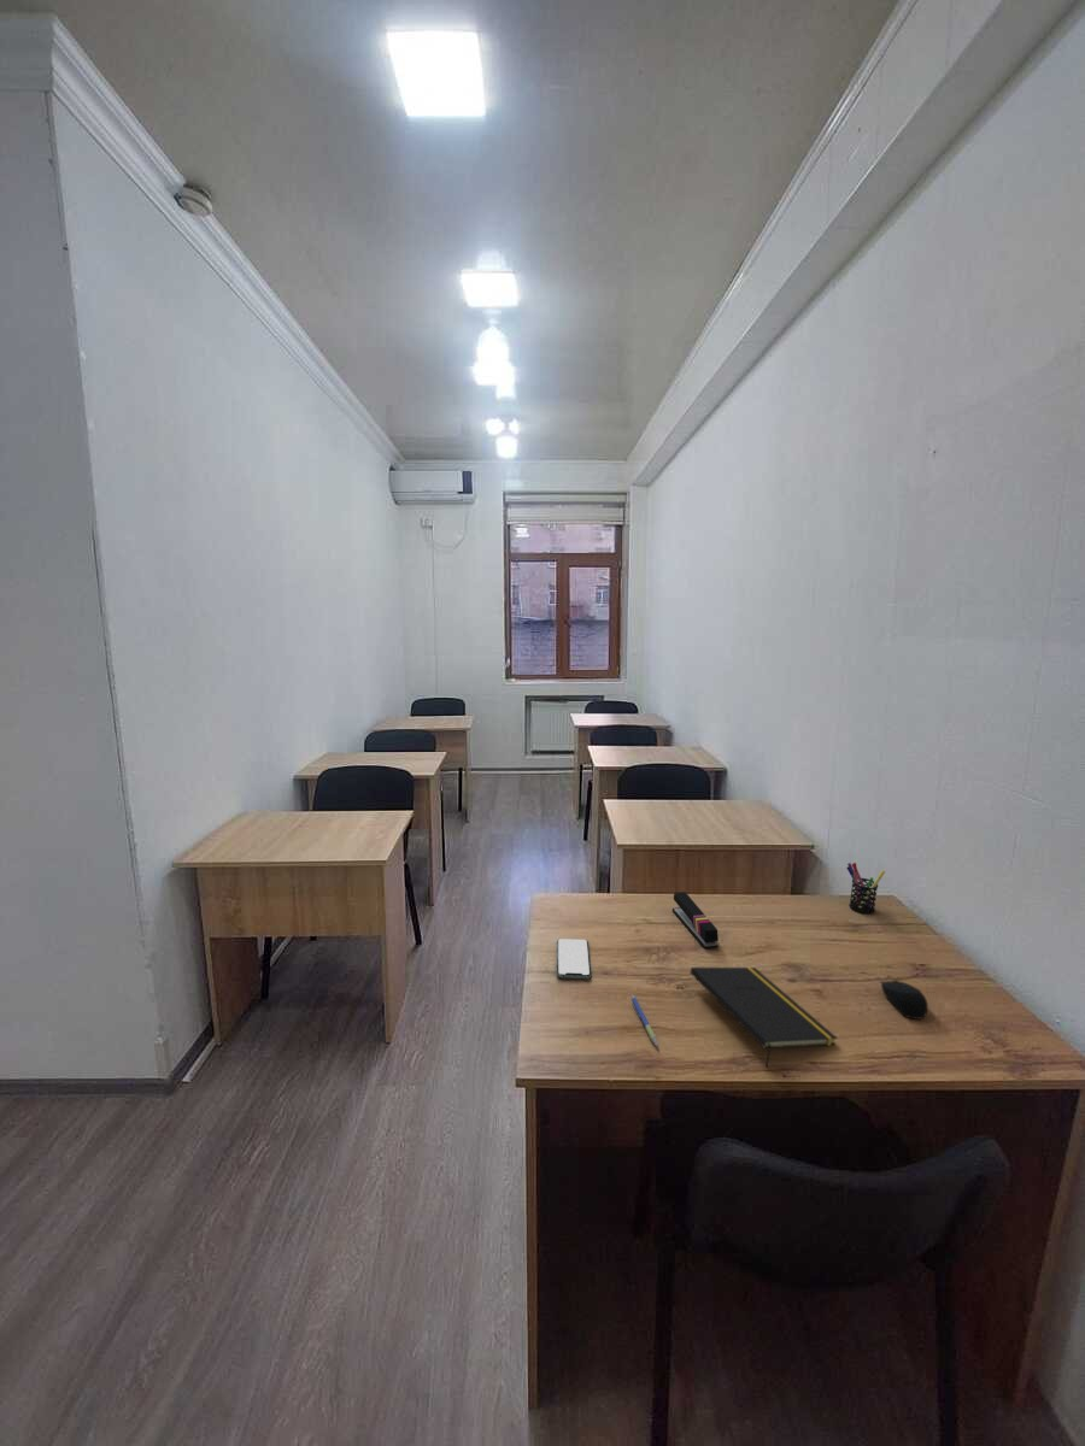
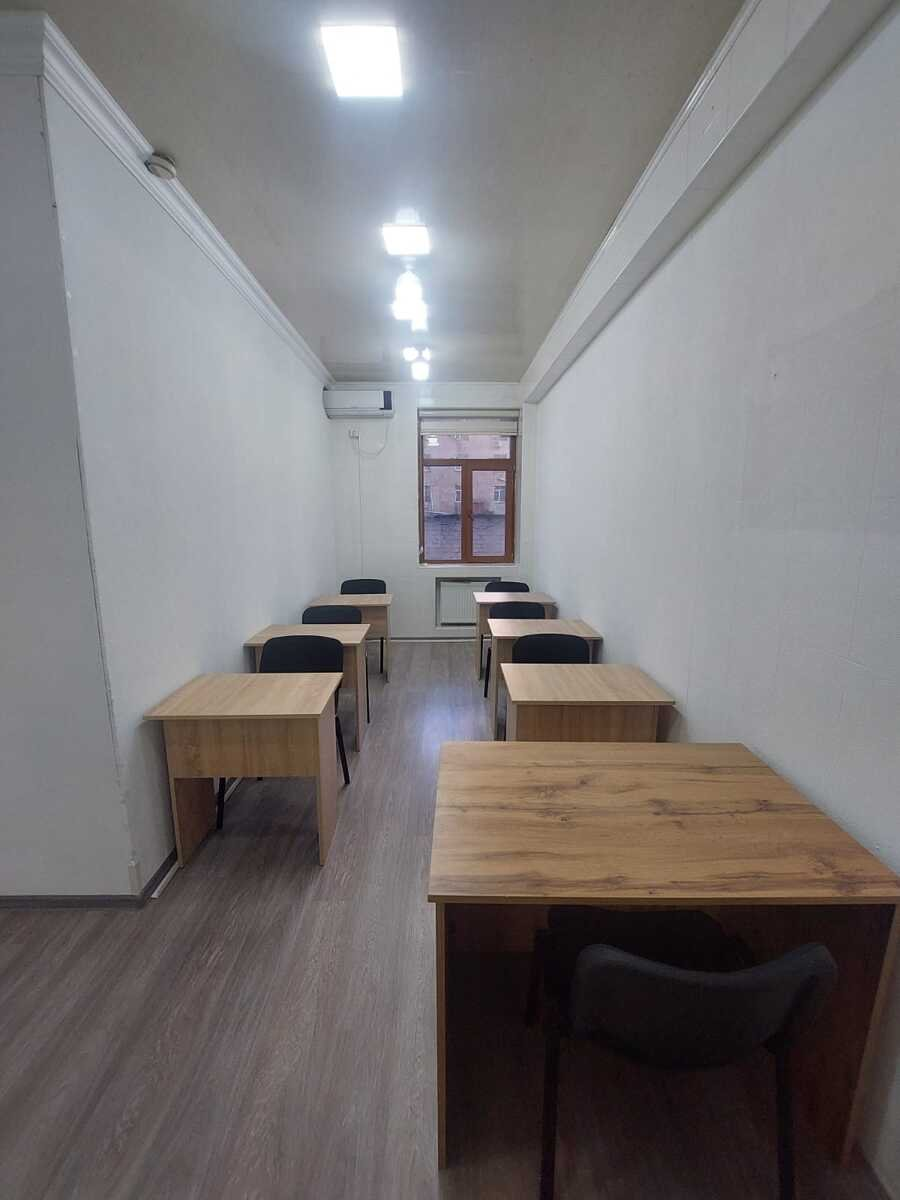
- smartphone (573, 957)
- stapler (694, 918)
- notepad (758, 1003)
- pen holder (863, 887)
- pen (644, 1019)
- computer mouse (903, 994)
